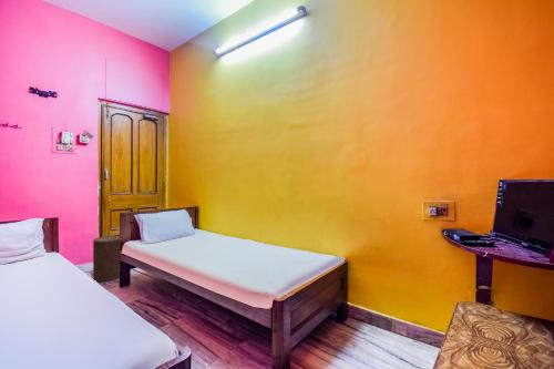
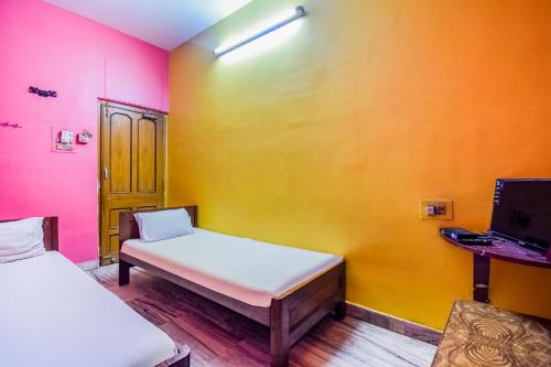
- stool (107, 257)
